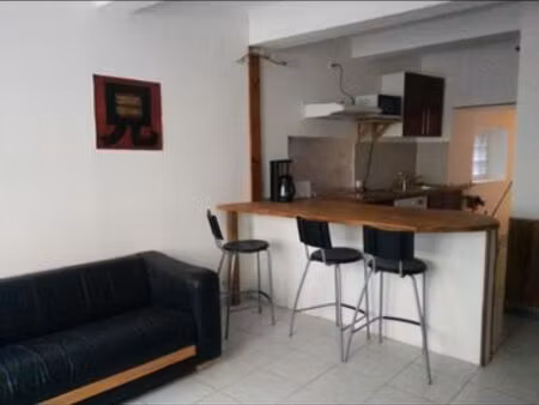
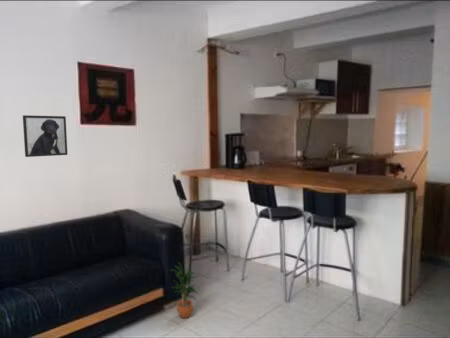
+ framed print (46, 135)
+ potted plant (184, 288)
